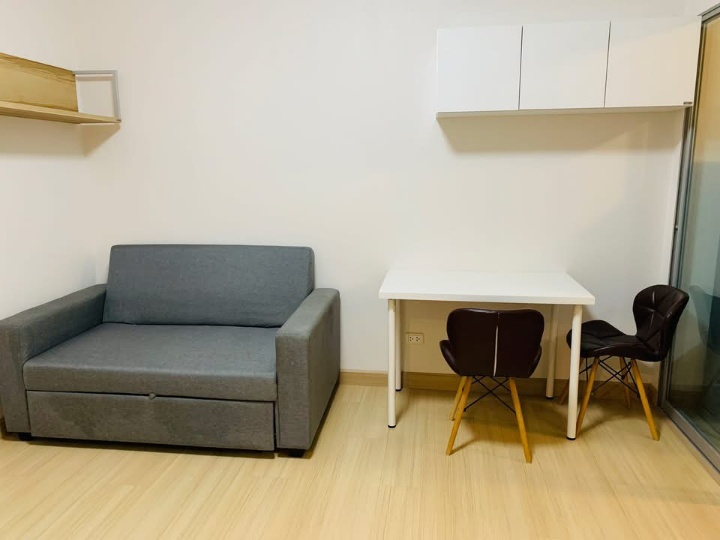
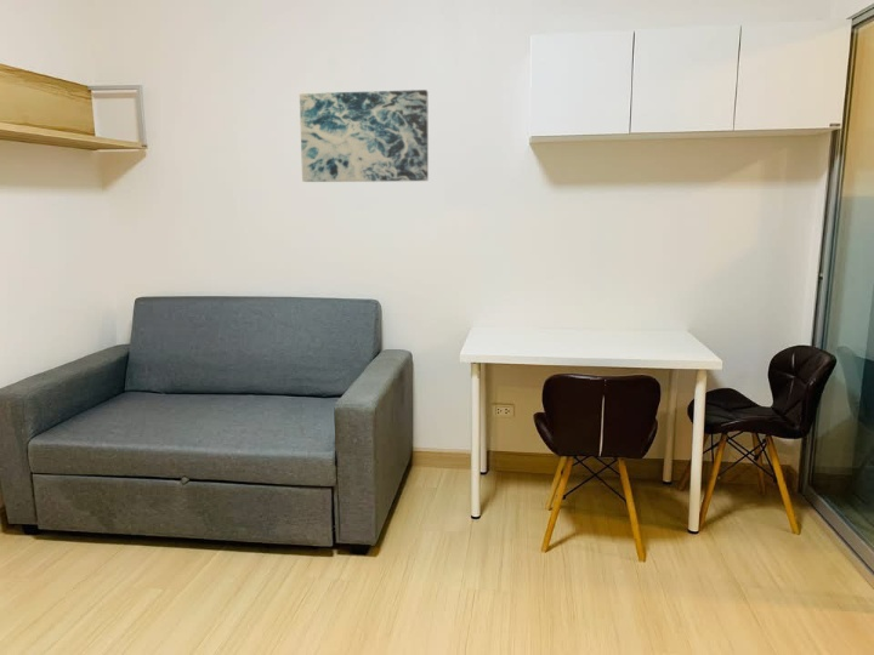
+ wall art (363, 137)
